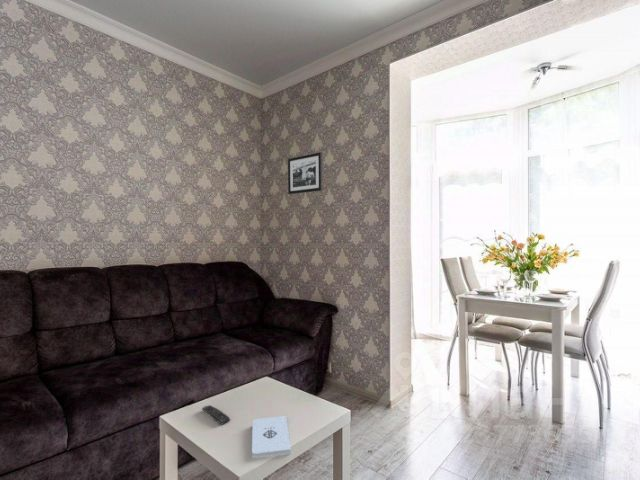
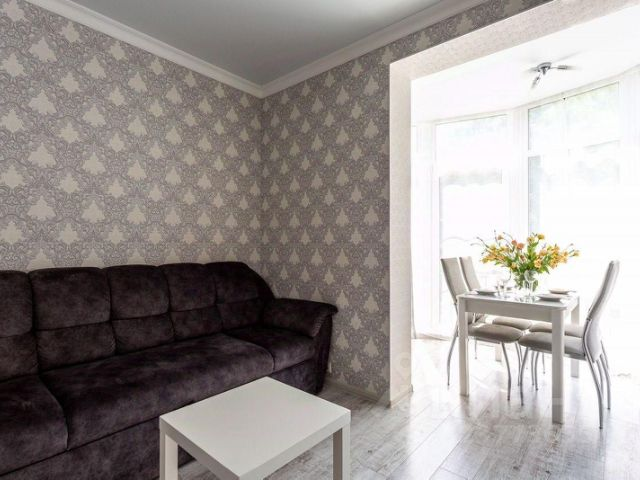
- picture frame (304, 174)
- remote control (214, 413)
- notepad (270, 435)
